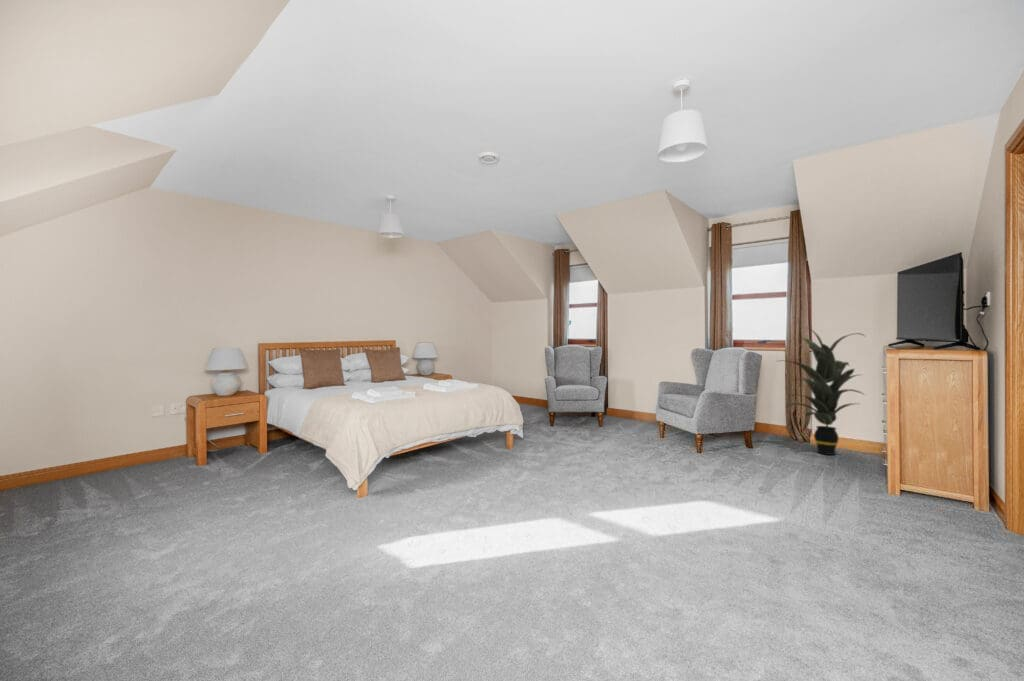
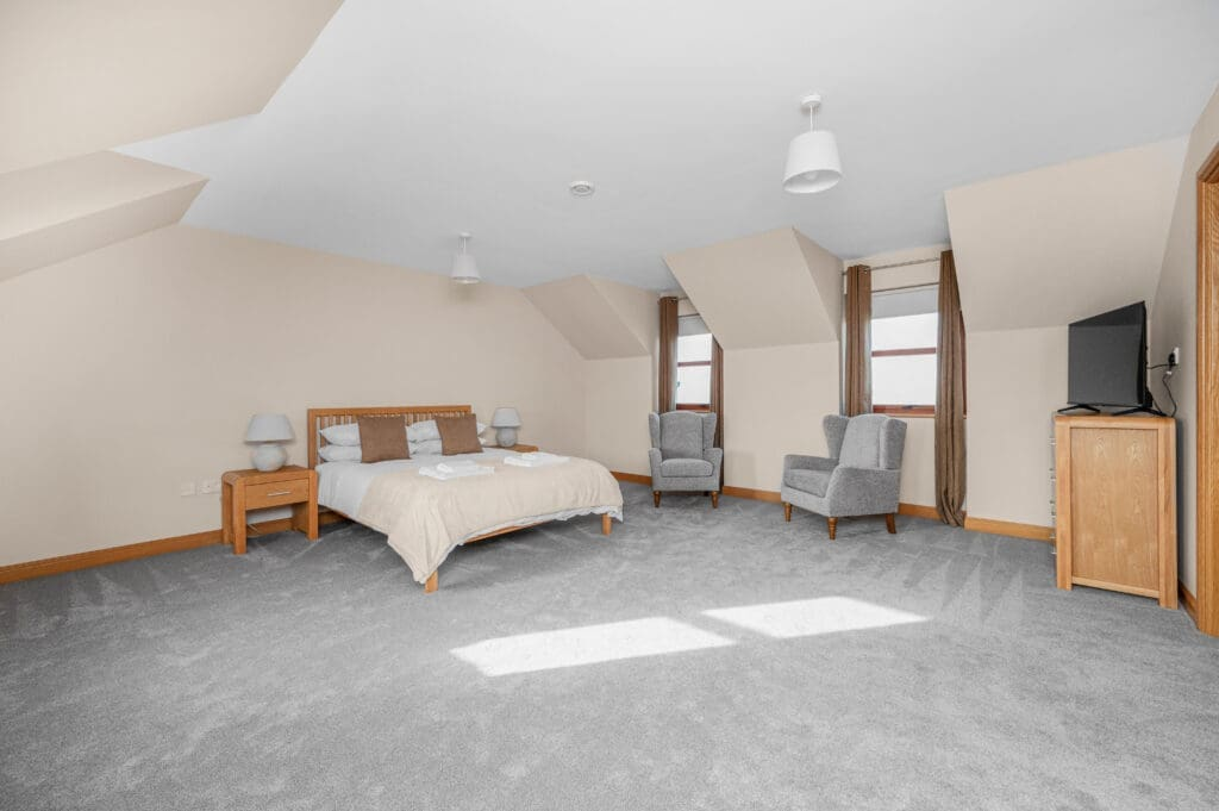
- indoor plant (820, 389)
